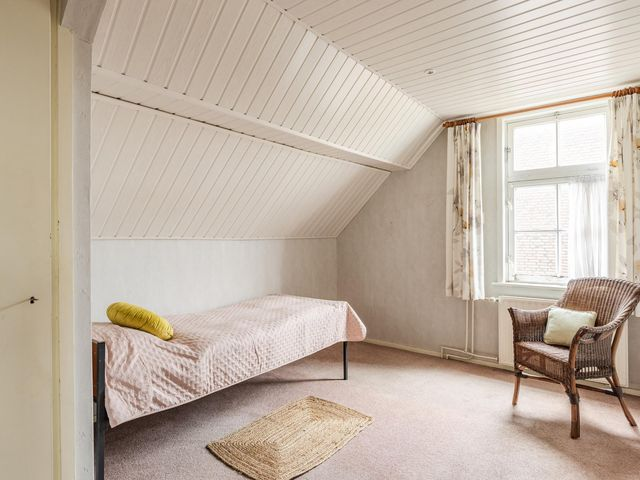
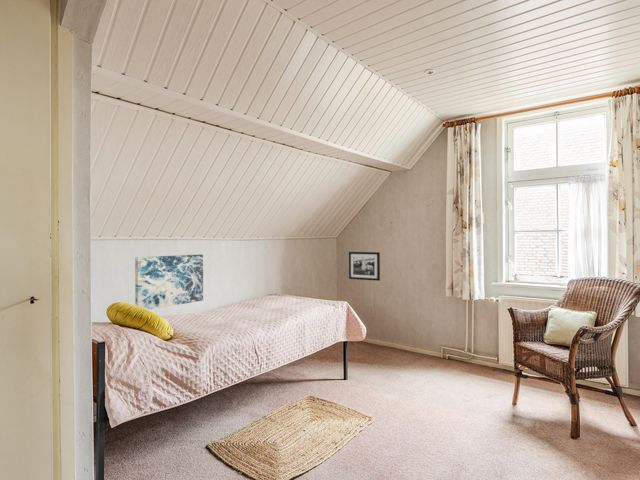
+ wall art (171, 280)
+ picture frame (364, 265)
